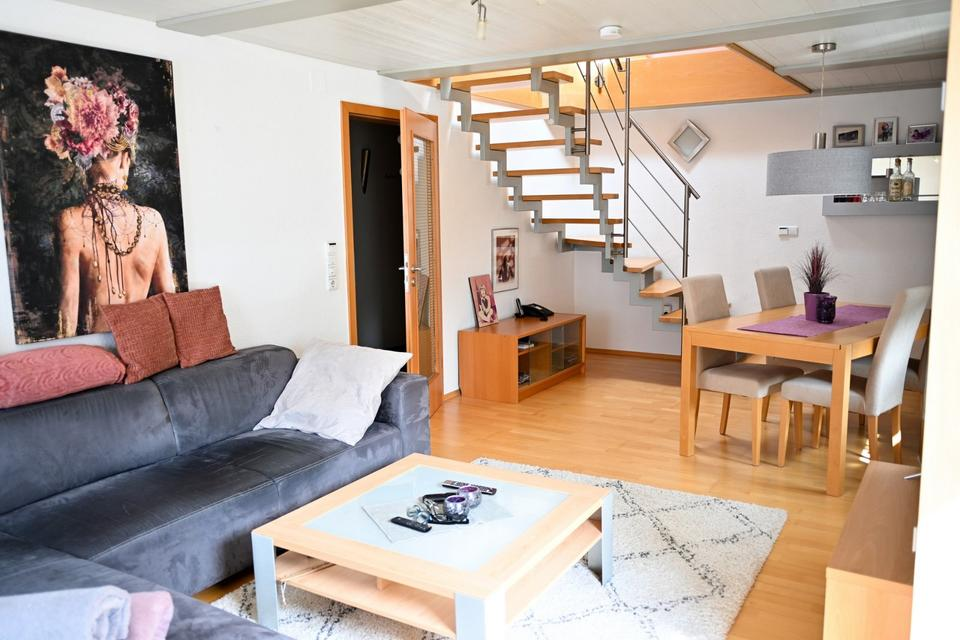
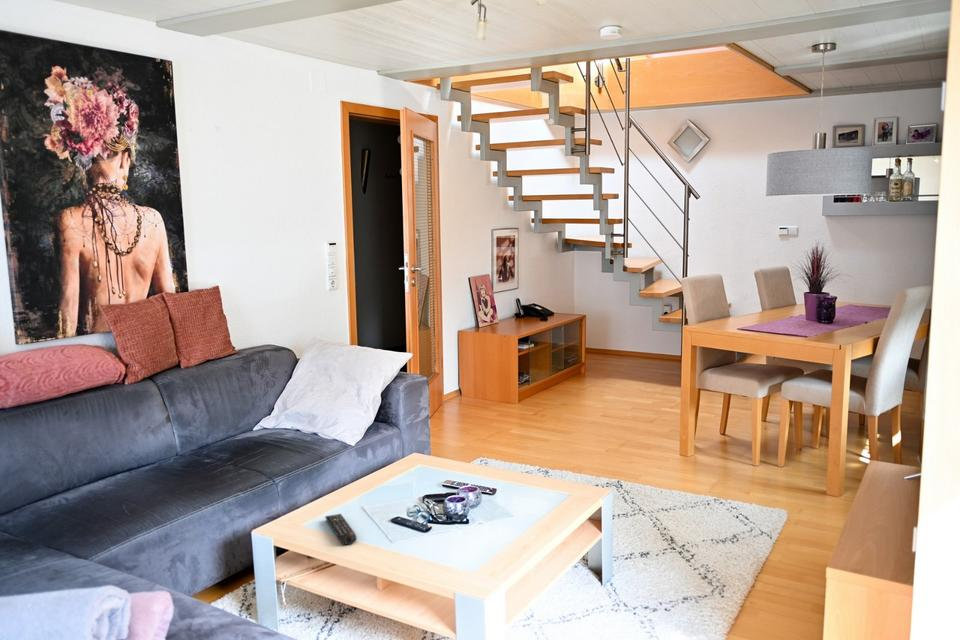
+ remote control (340, 527)
